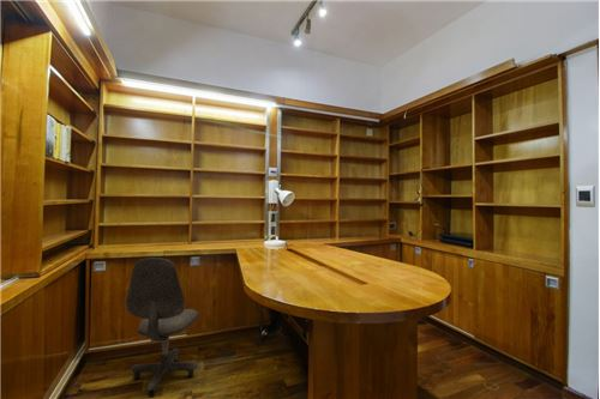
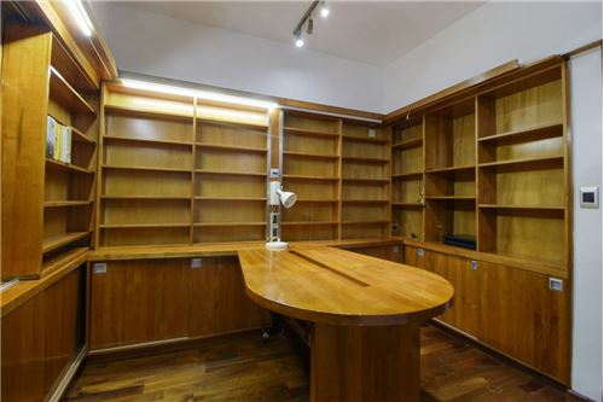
- office chair (166, 313)
